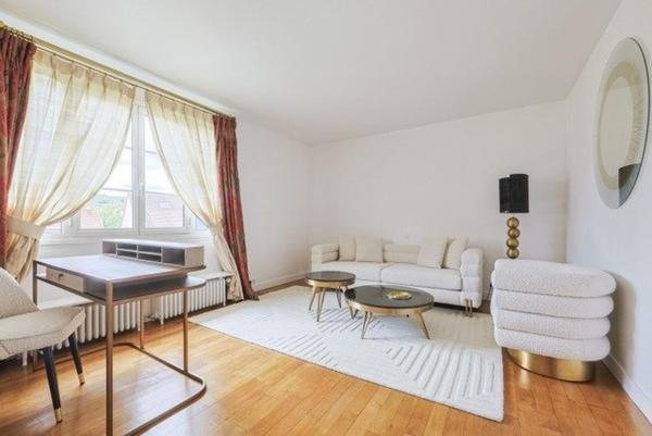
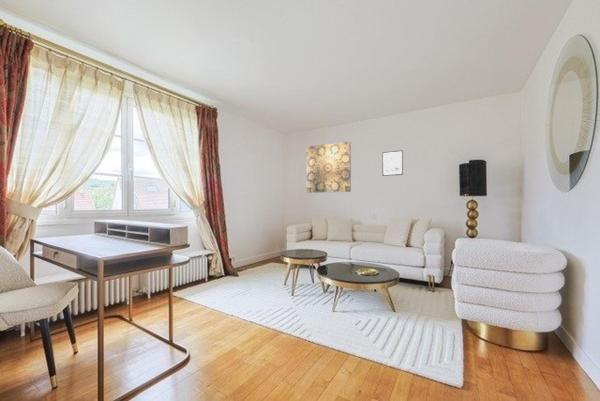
+ wall art (392, 163)
+ wall art (327, 168)
